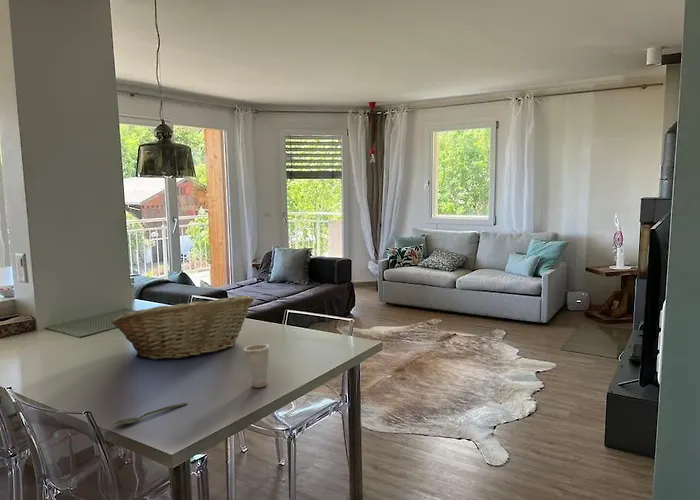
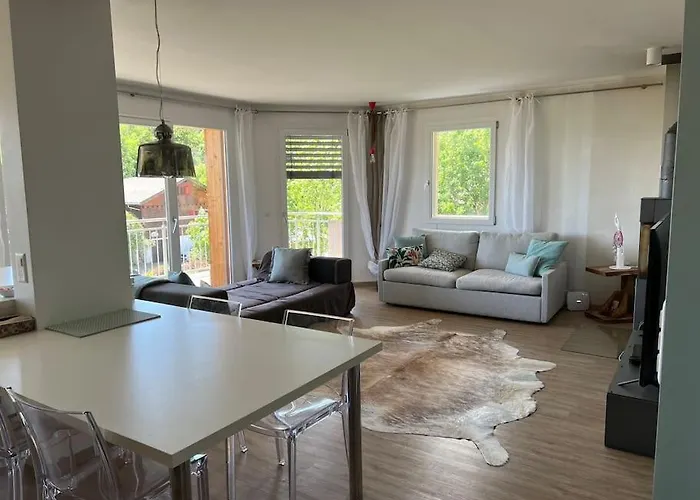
- cup (256, 365)
- spoon (152, 412)
- fruit basket (187, 321)
